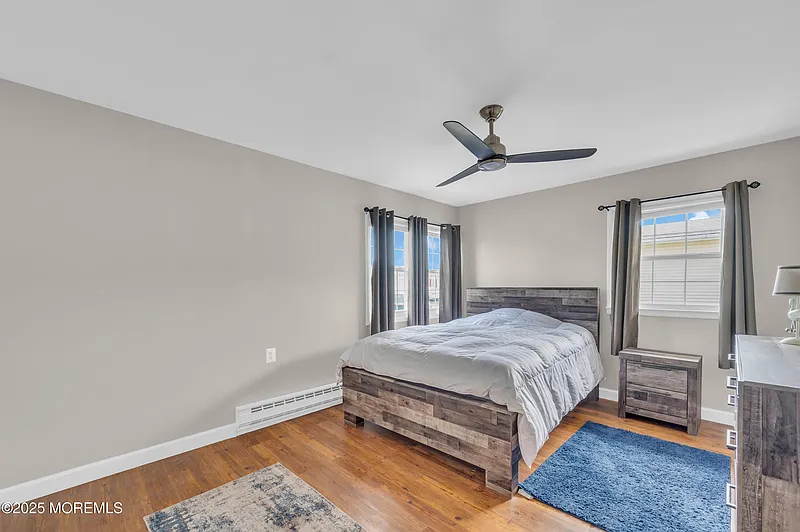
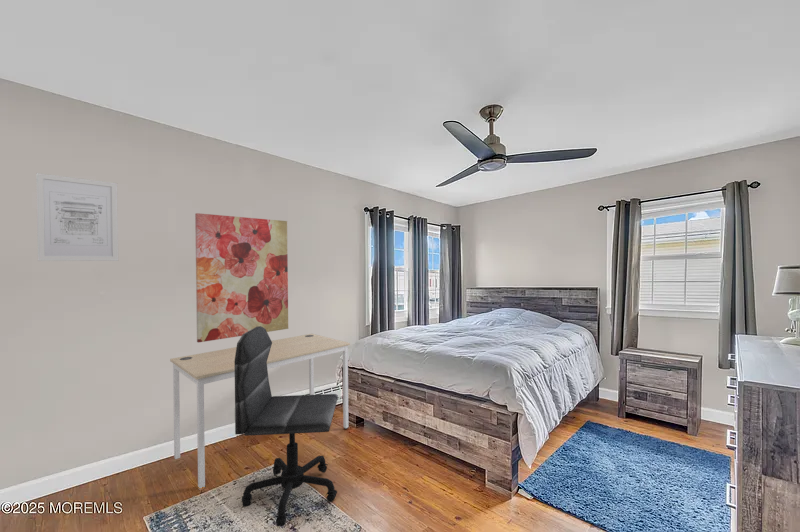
+ desk (268, 368)
+ wall art (246, 276)
+ wall art (79, 219)
+ office chair (292, 411)
